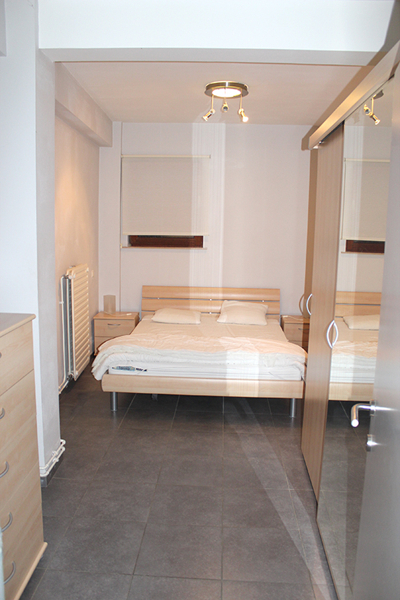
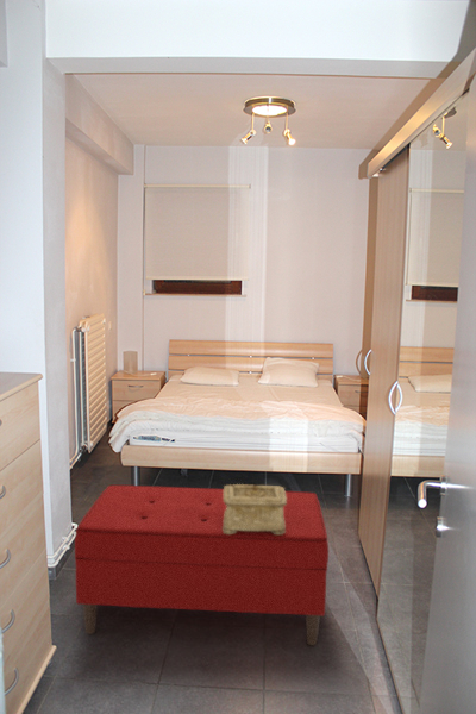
+ decorative box (253, 505)
+ bench (205, 559)
